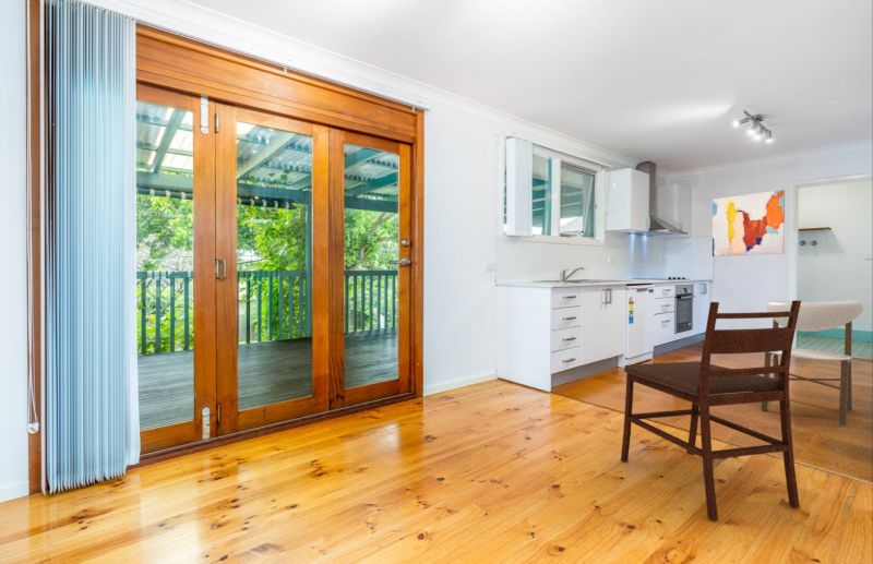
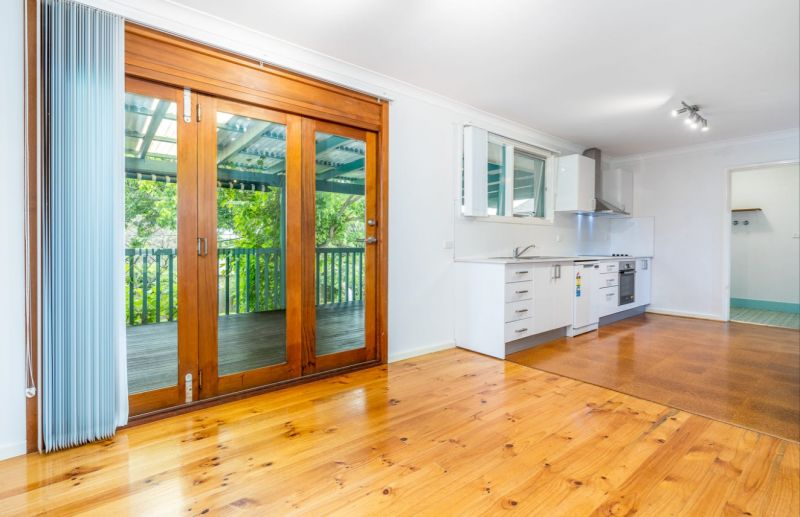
- dining chair (808, 355)
- wall art (746, 225)
- dining chair (699, 389)
